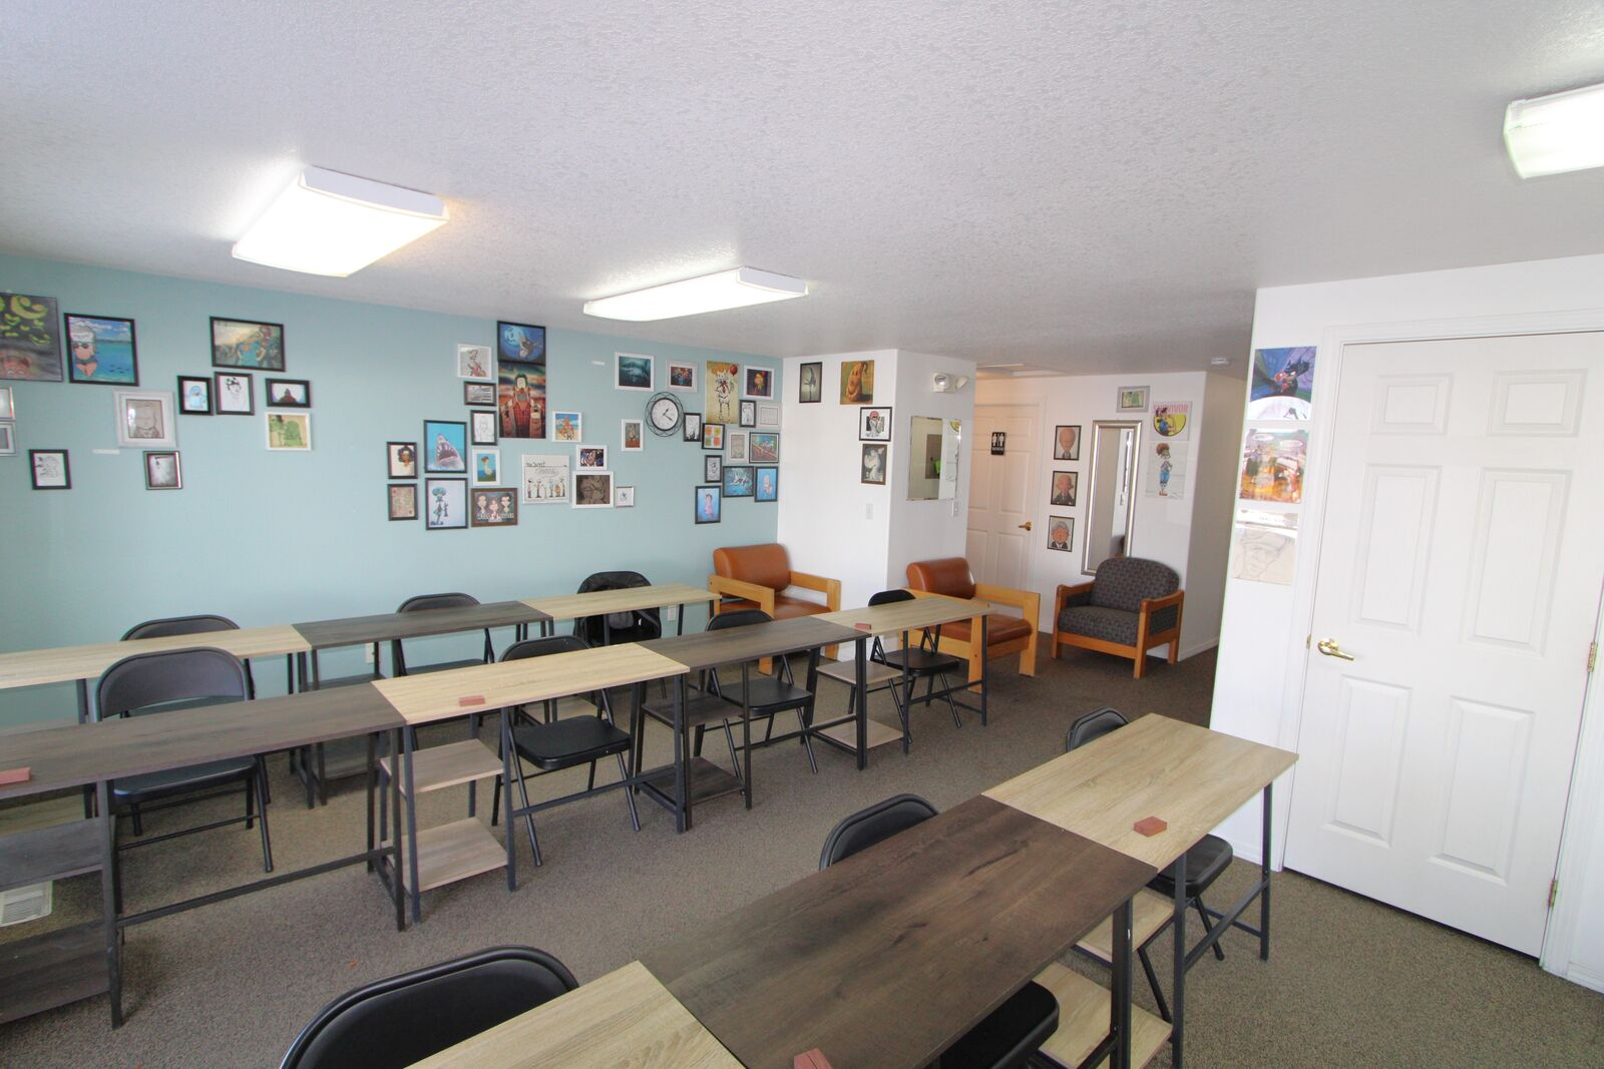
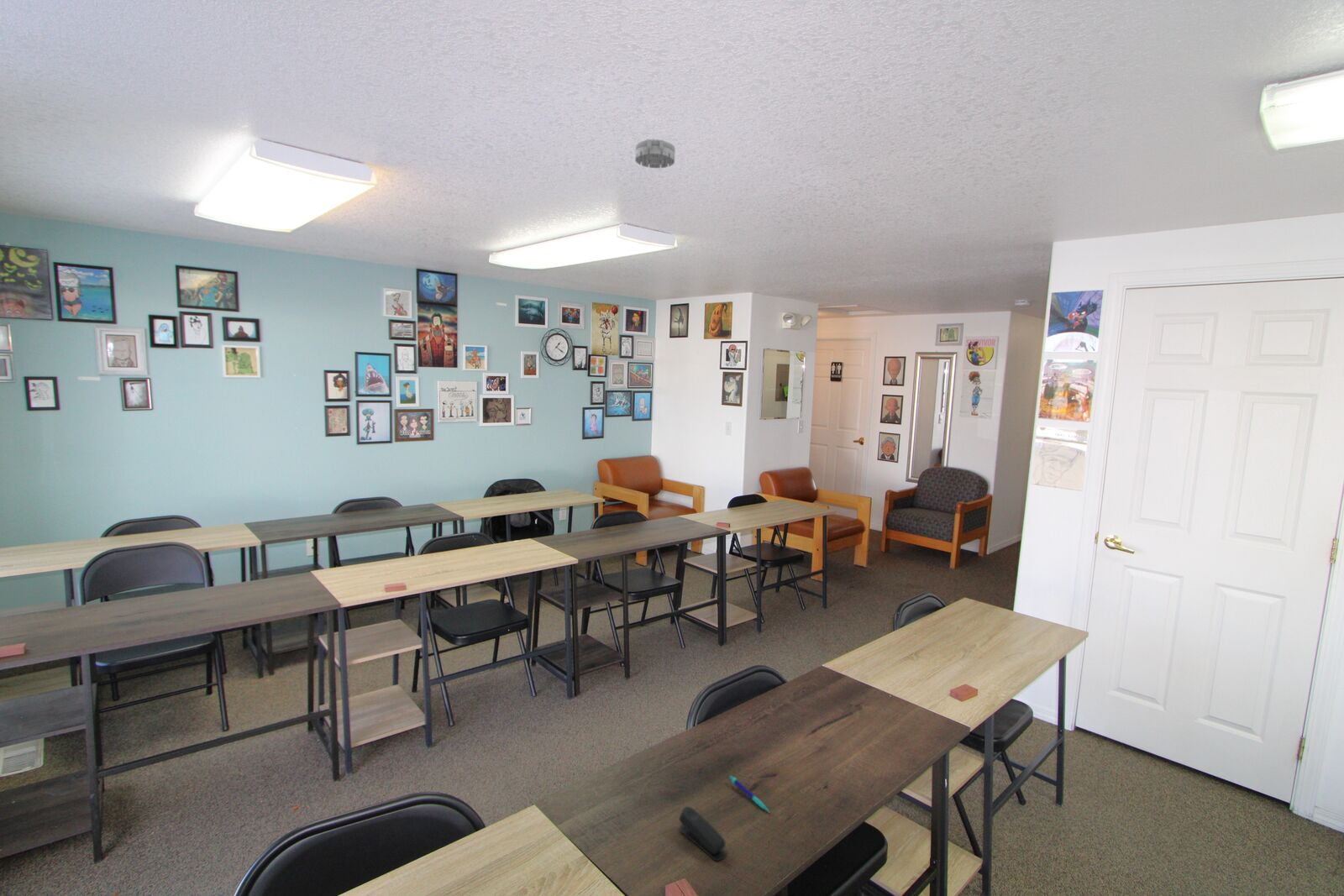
+ pen (748, 794)
+ smoke detector (654, 153)
+ stapler (702, 831)
